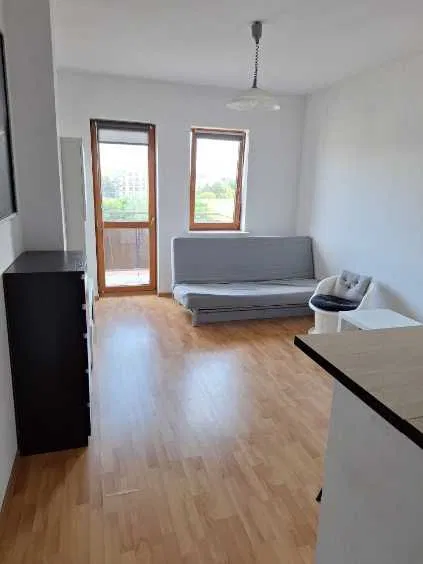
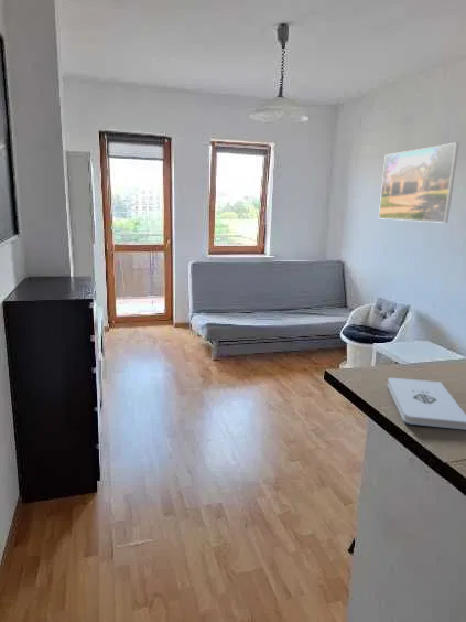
+ notepad (424, 400)
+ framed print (413, 185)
